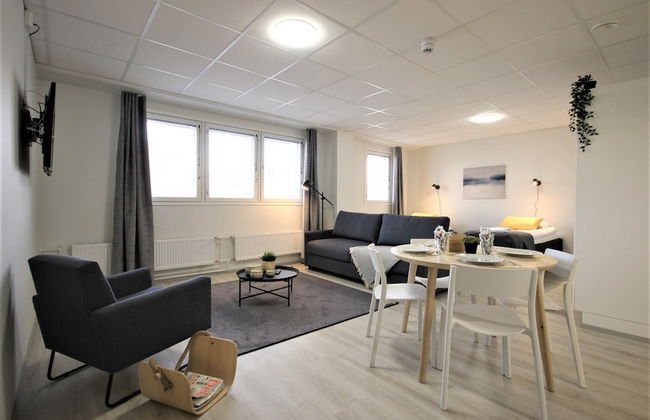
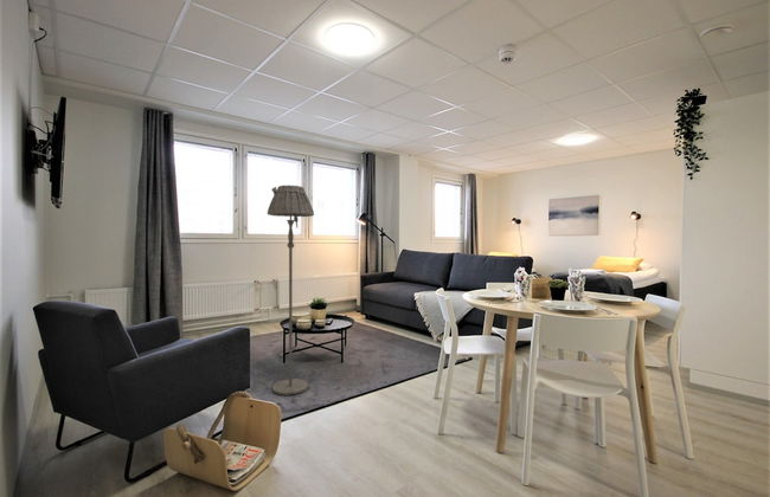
+ floor lamp (290, 288)
